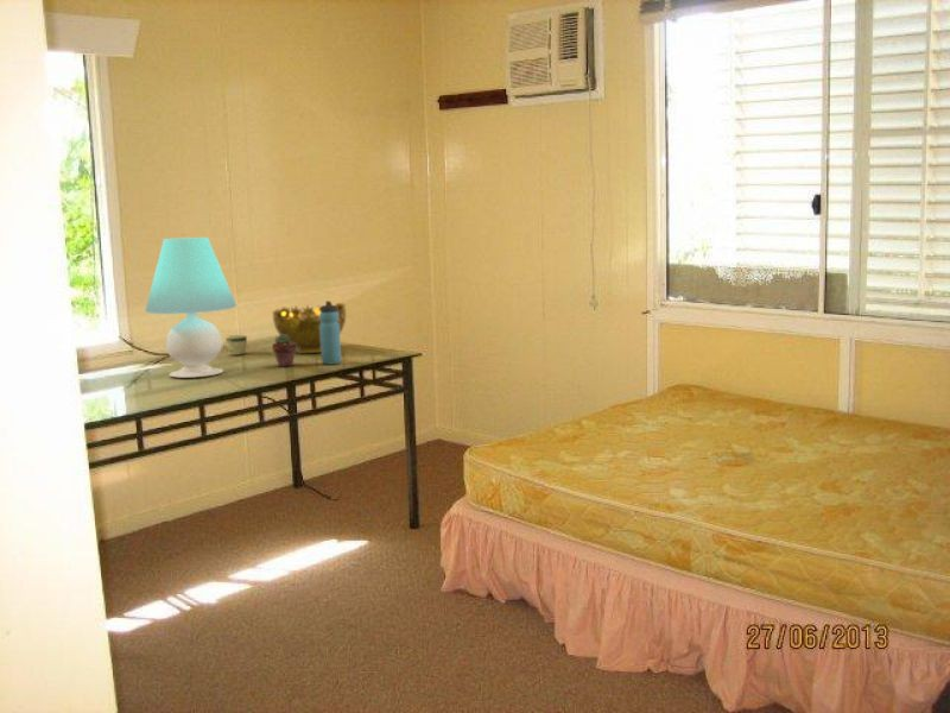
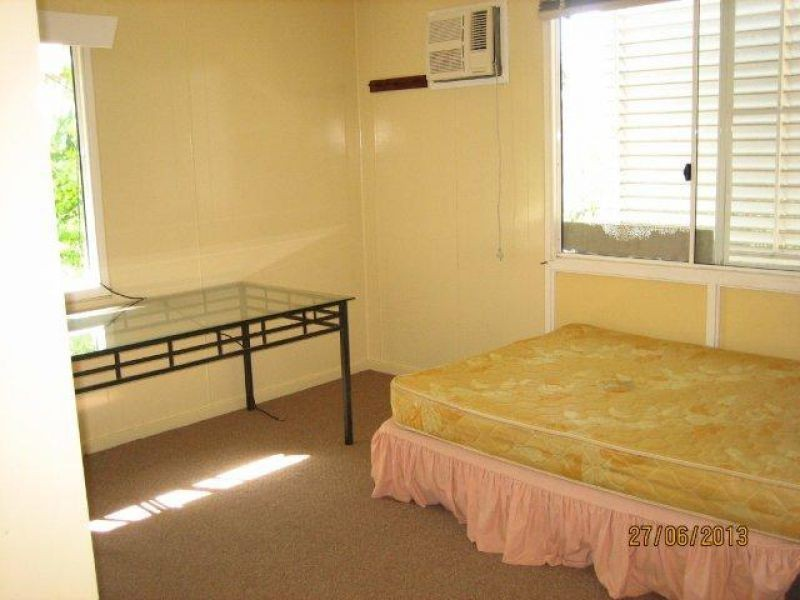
- water bottle (329, 332)
- table lamp (191, 307)
- potted succulent (284, 349)
- mug (233, 345)
- decorative bowl (310, 328)
